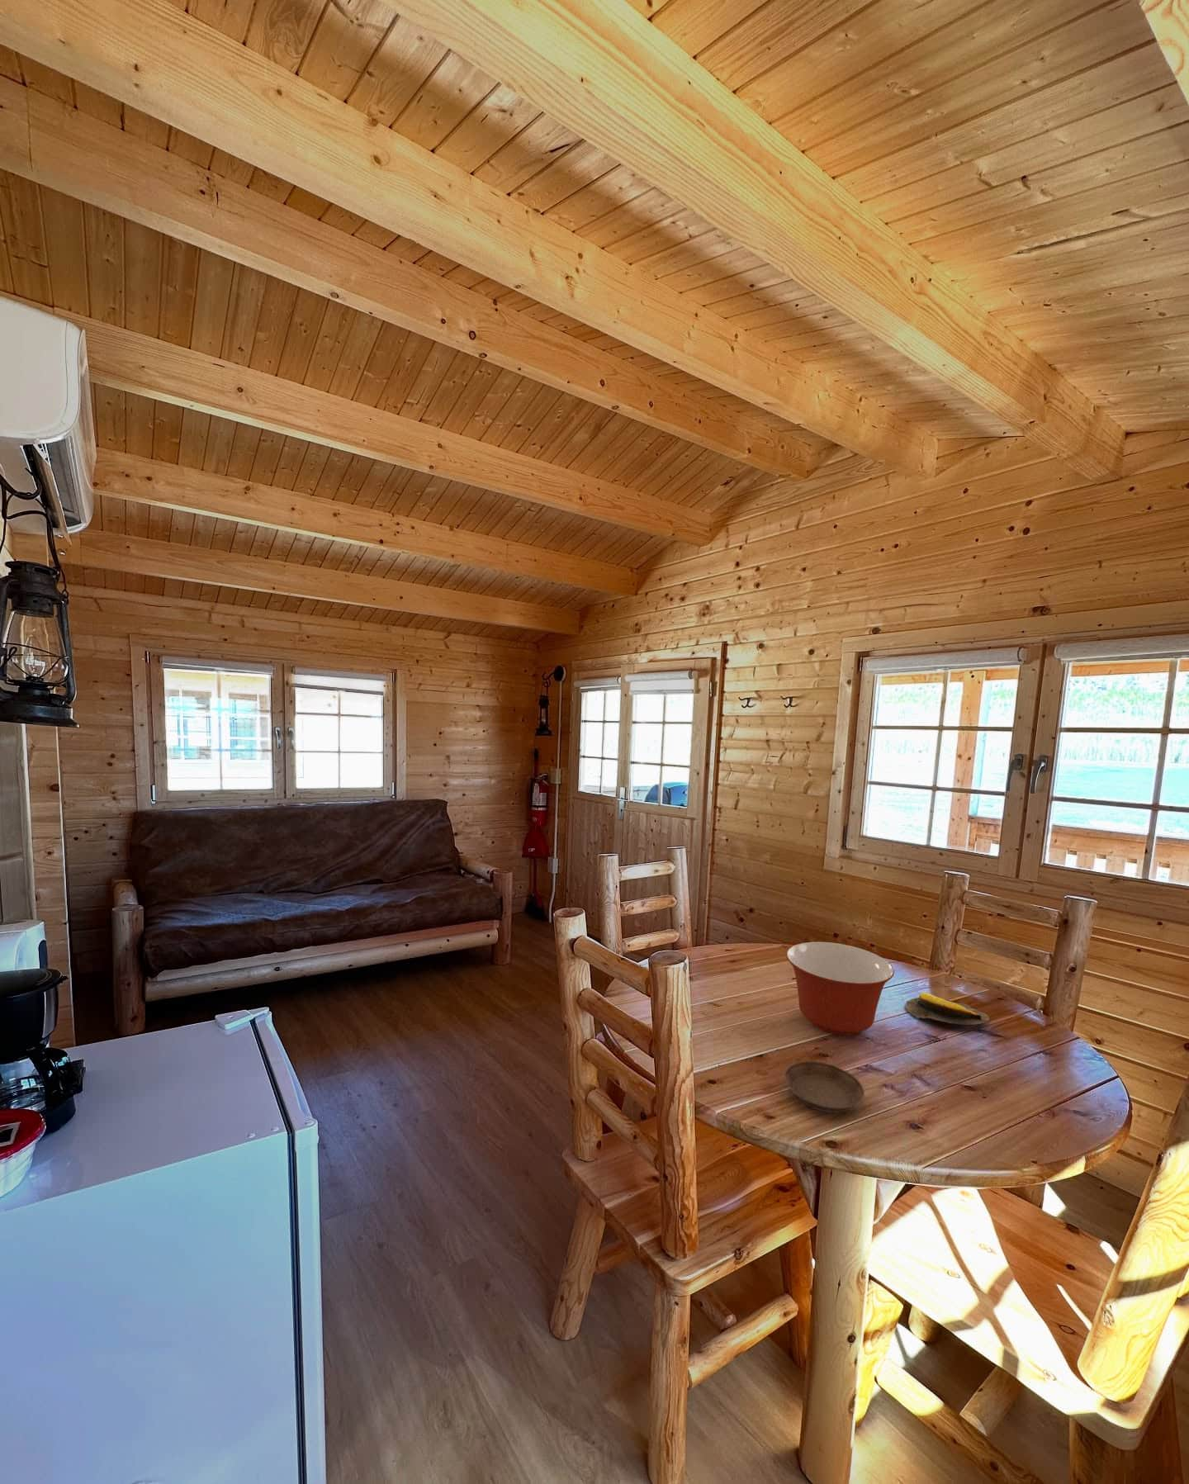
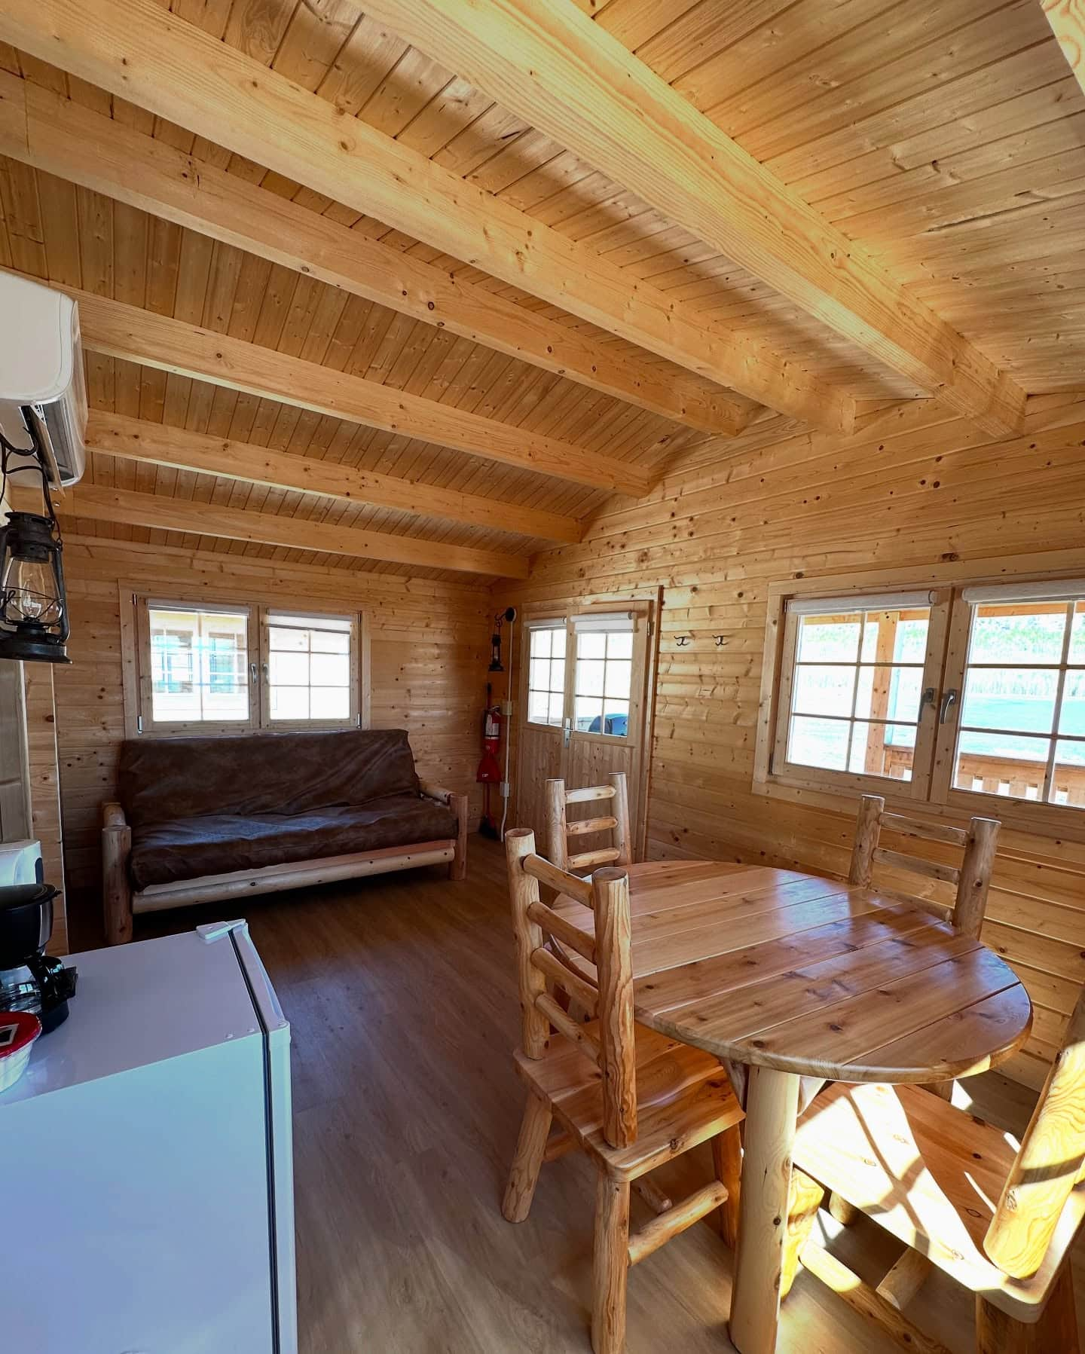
- banana (946, 1005)
- mixing bowl (836, 991)
- saucer (824, 1088)
